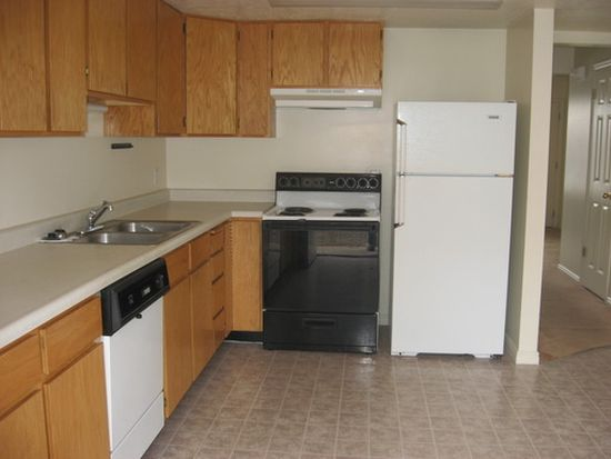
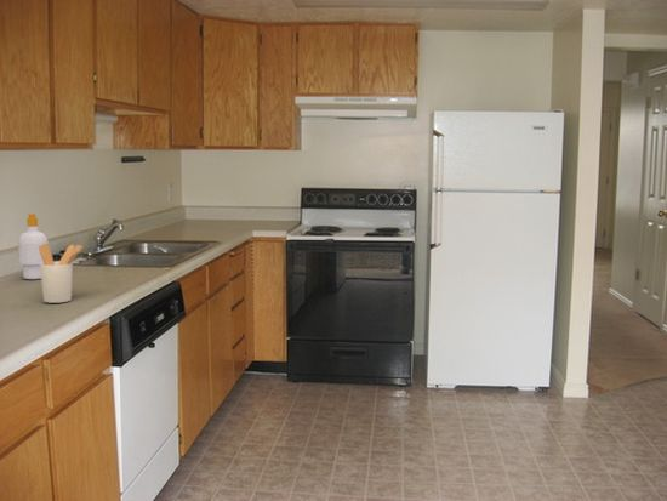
+ soap bottle (33, 246)
+ utensil holder (62, 272)
